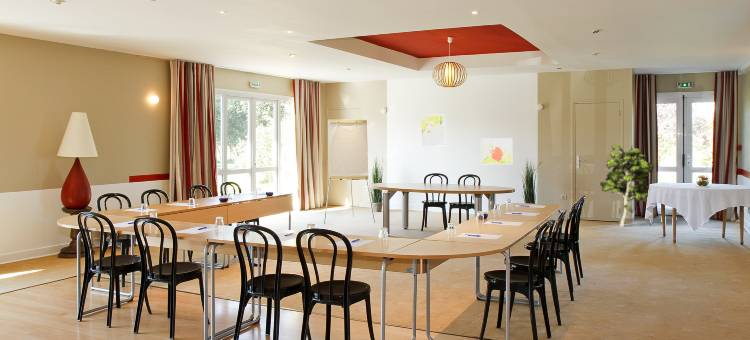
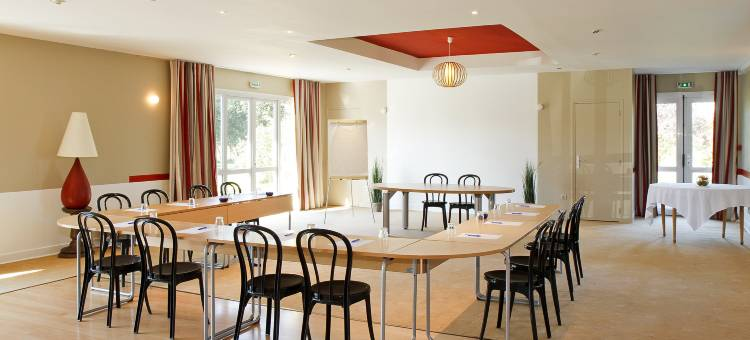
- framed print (433, 130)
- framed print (496, 151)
- indoor plant (627, 185)
